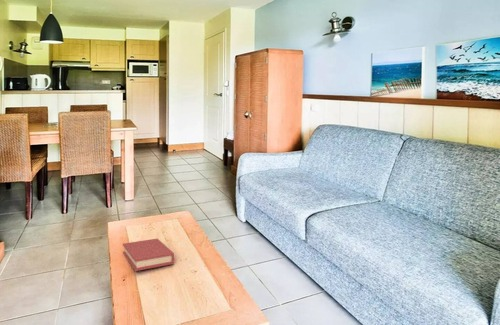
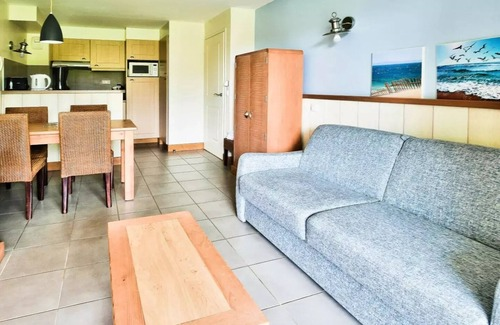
- book (147, 253)
